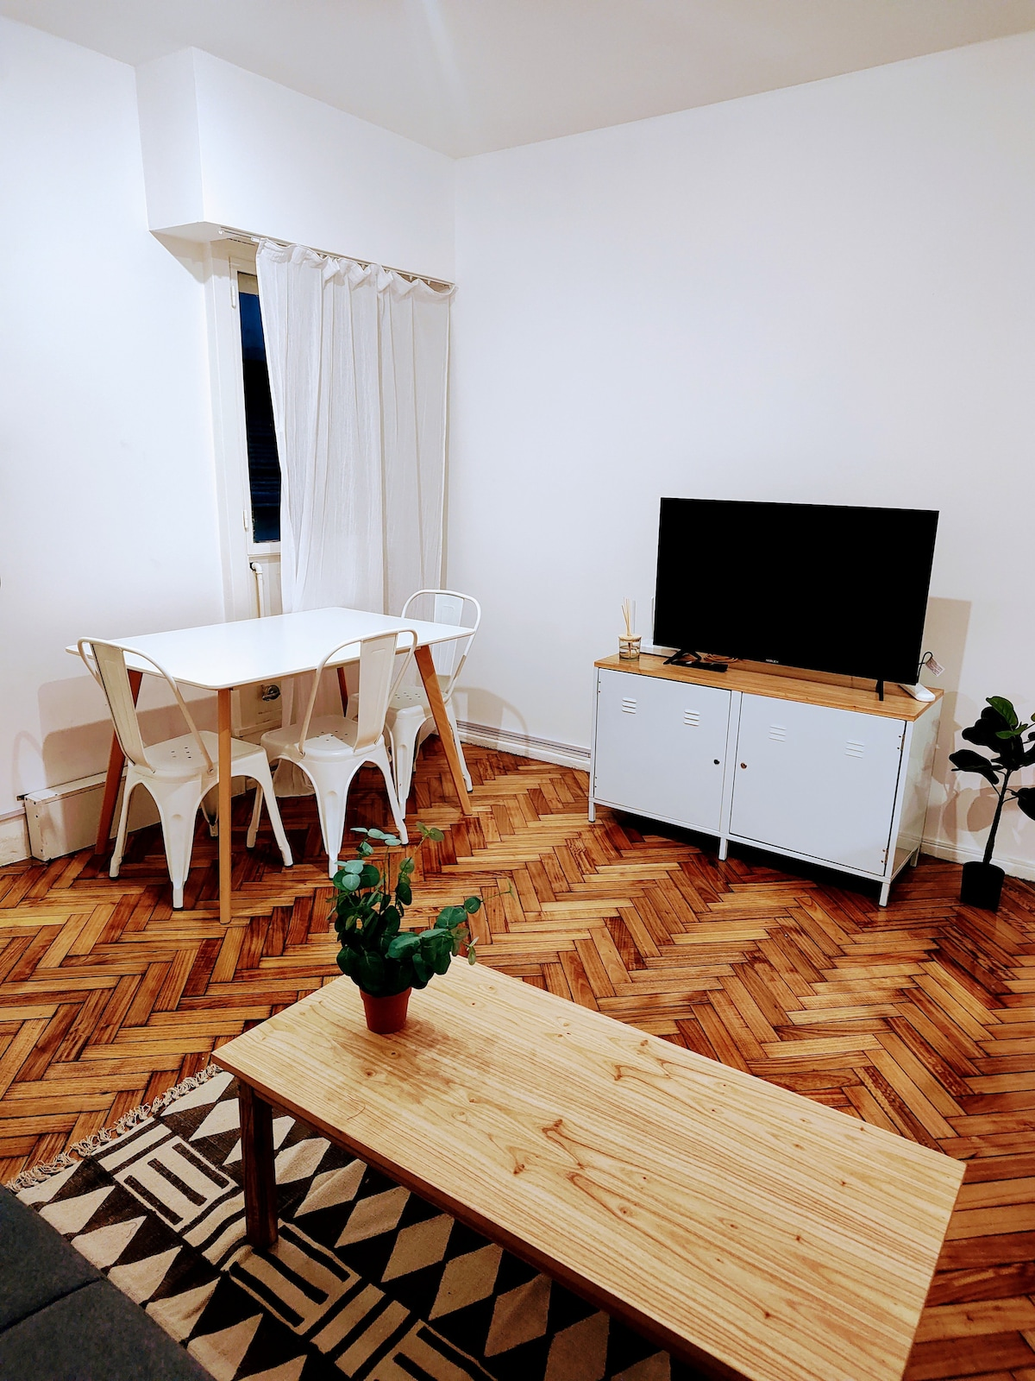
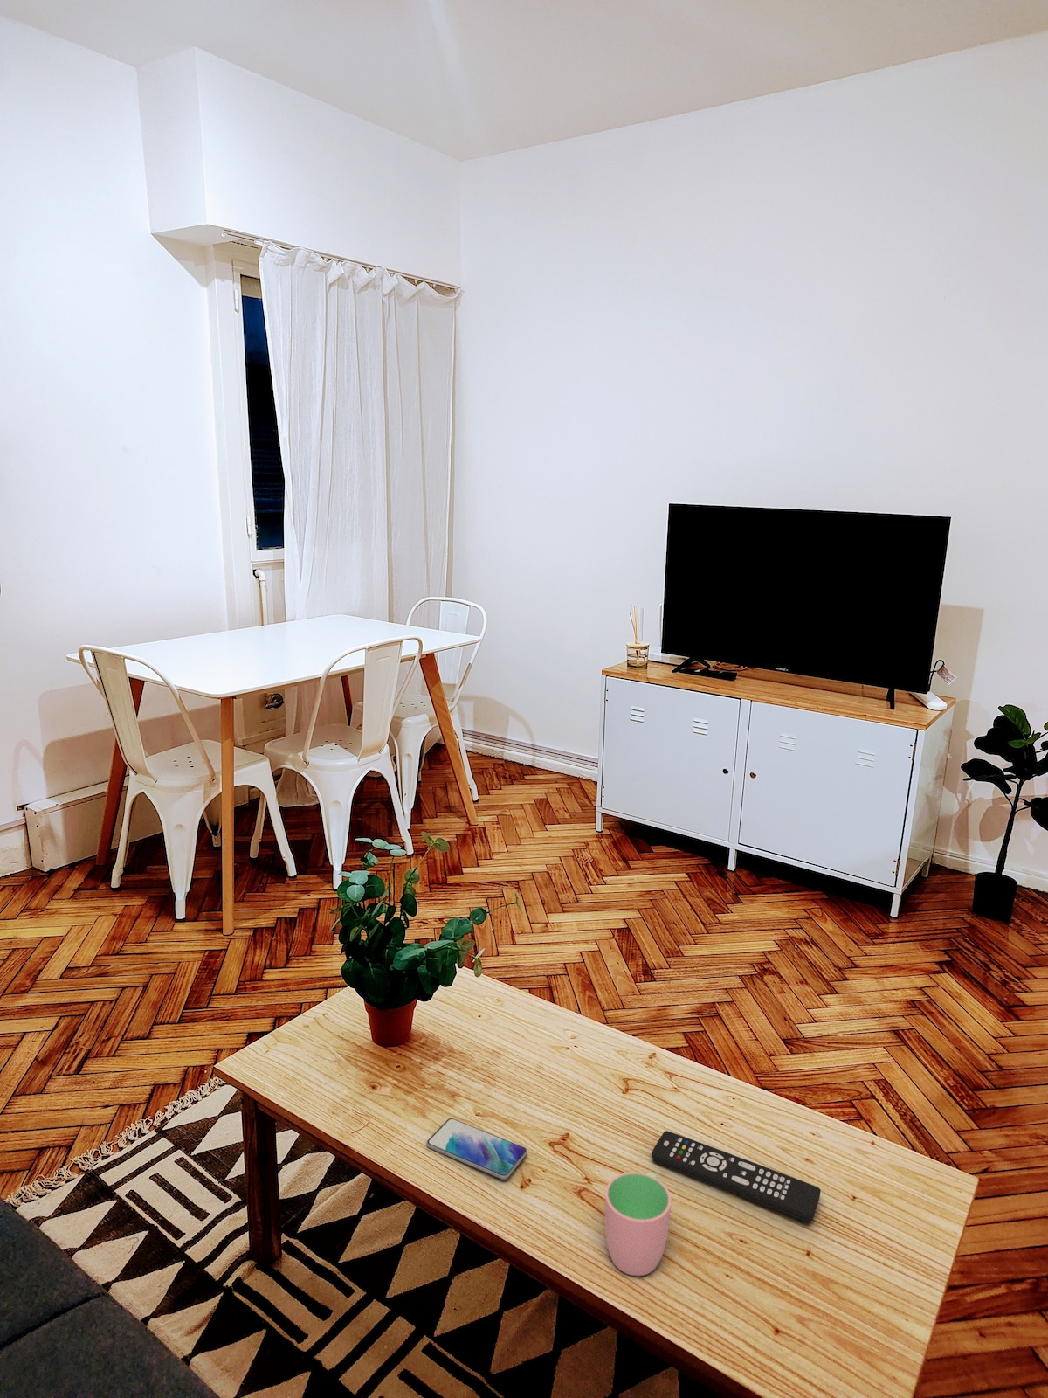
+ remote control (733, 1176)
+ cup (640, 1217)
+ smartphone (476, 1147)
